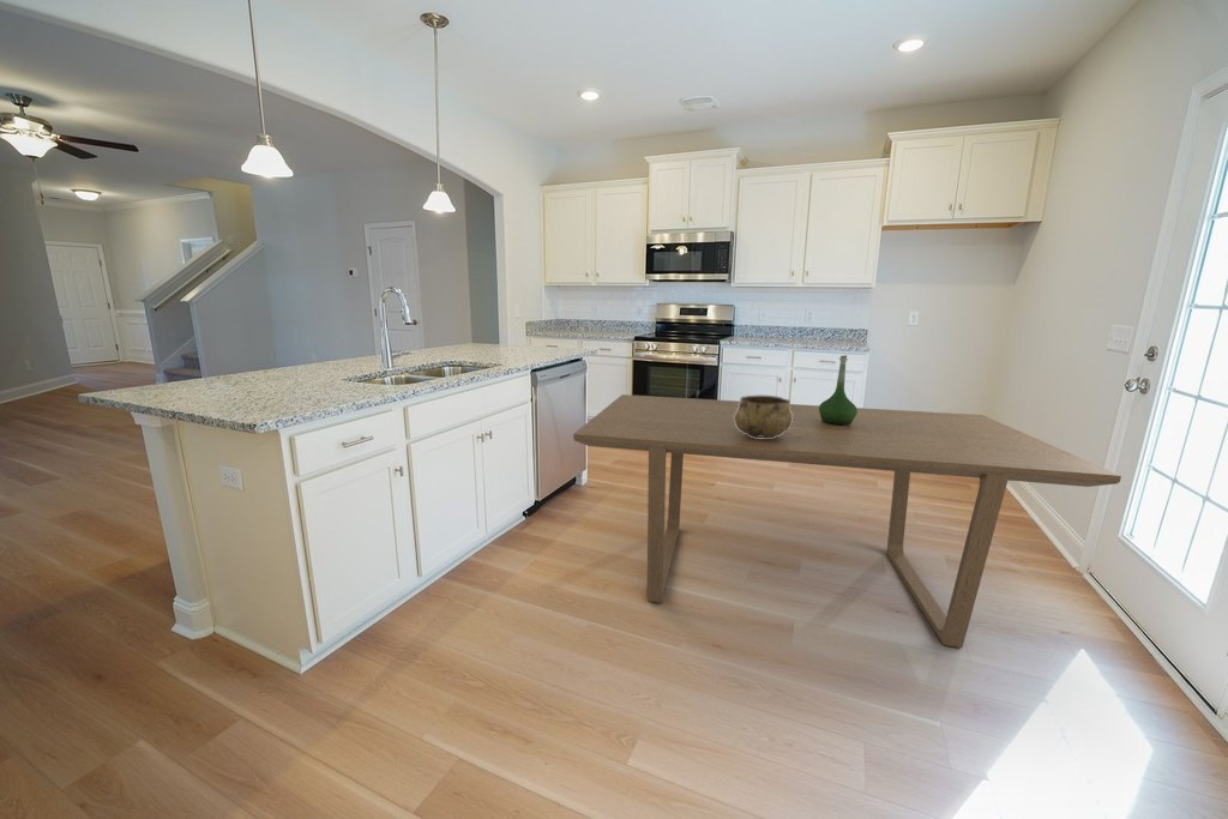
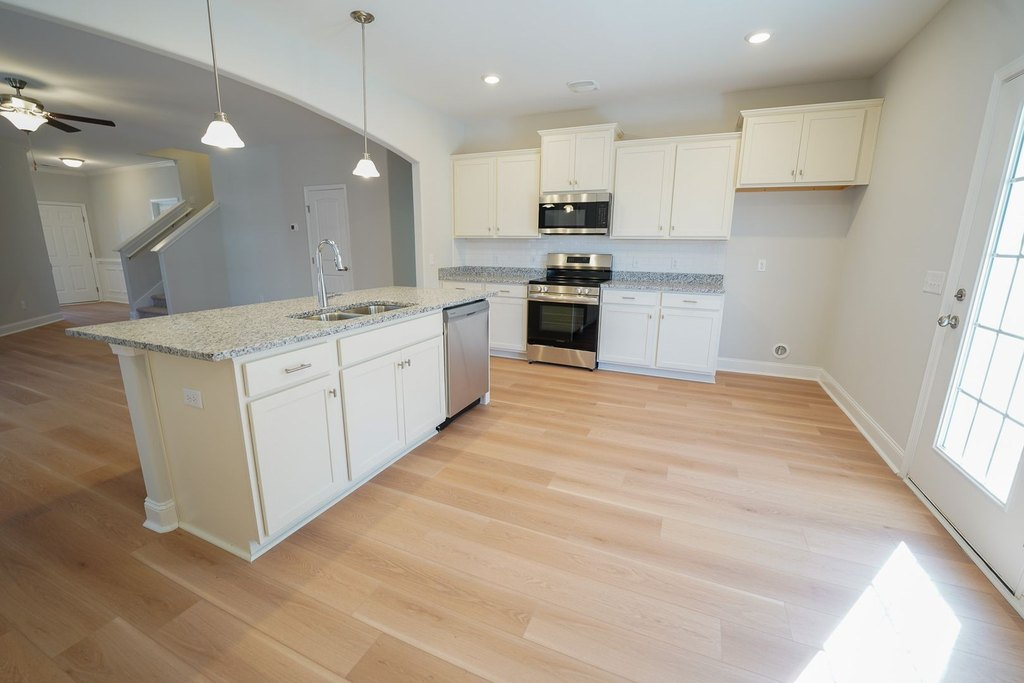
- dining table (801, 463)
- decorative bowl (763, 417)
- vase (839, 389)
